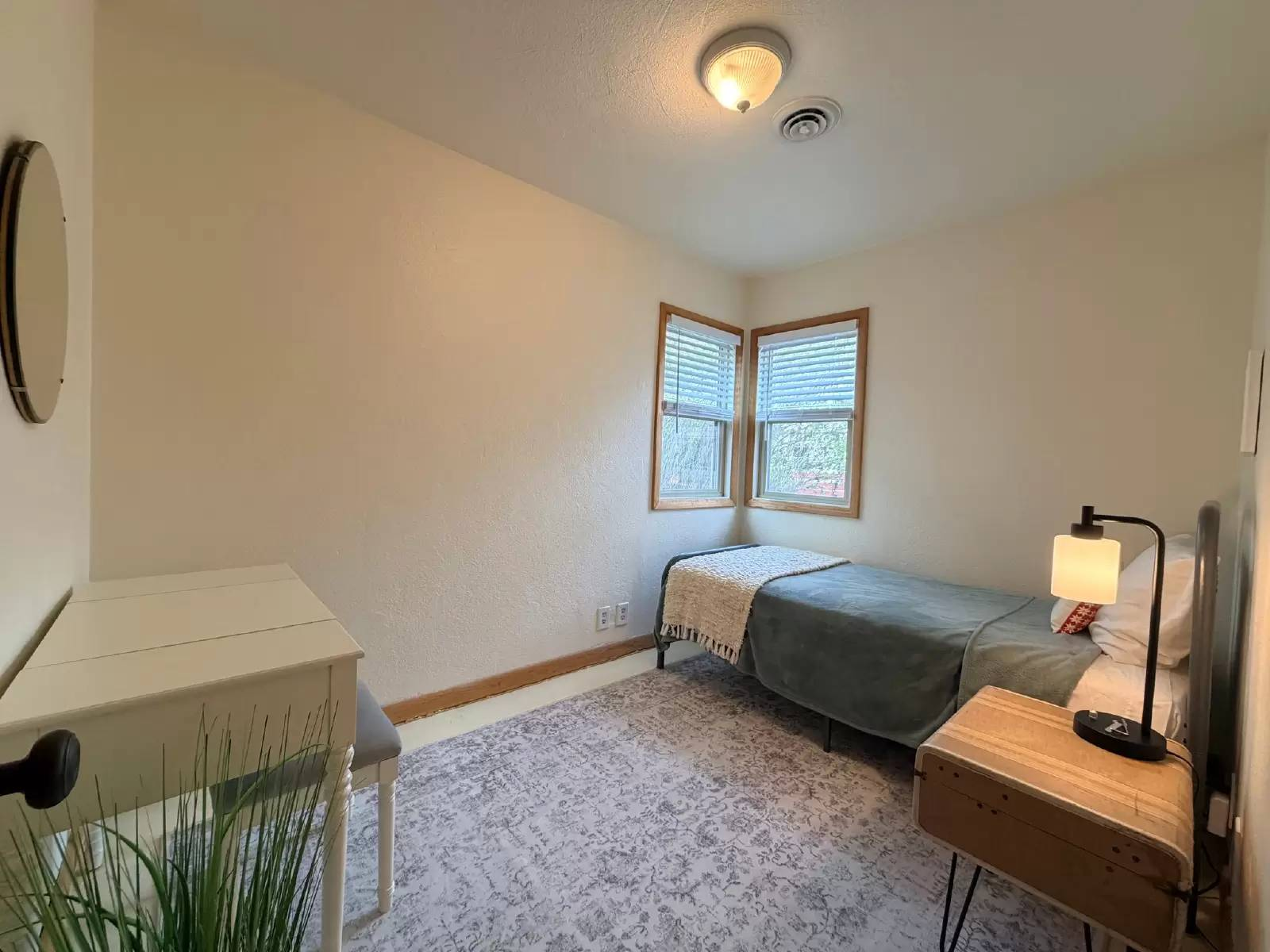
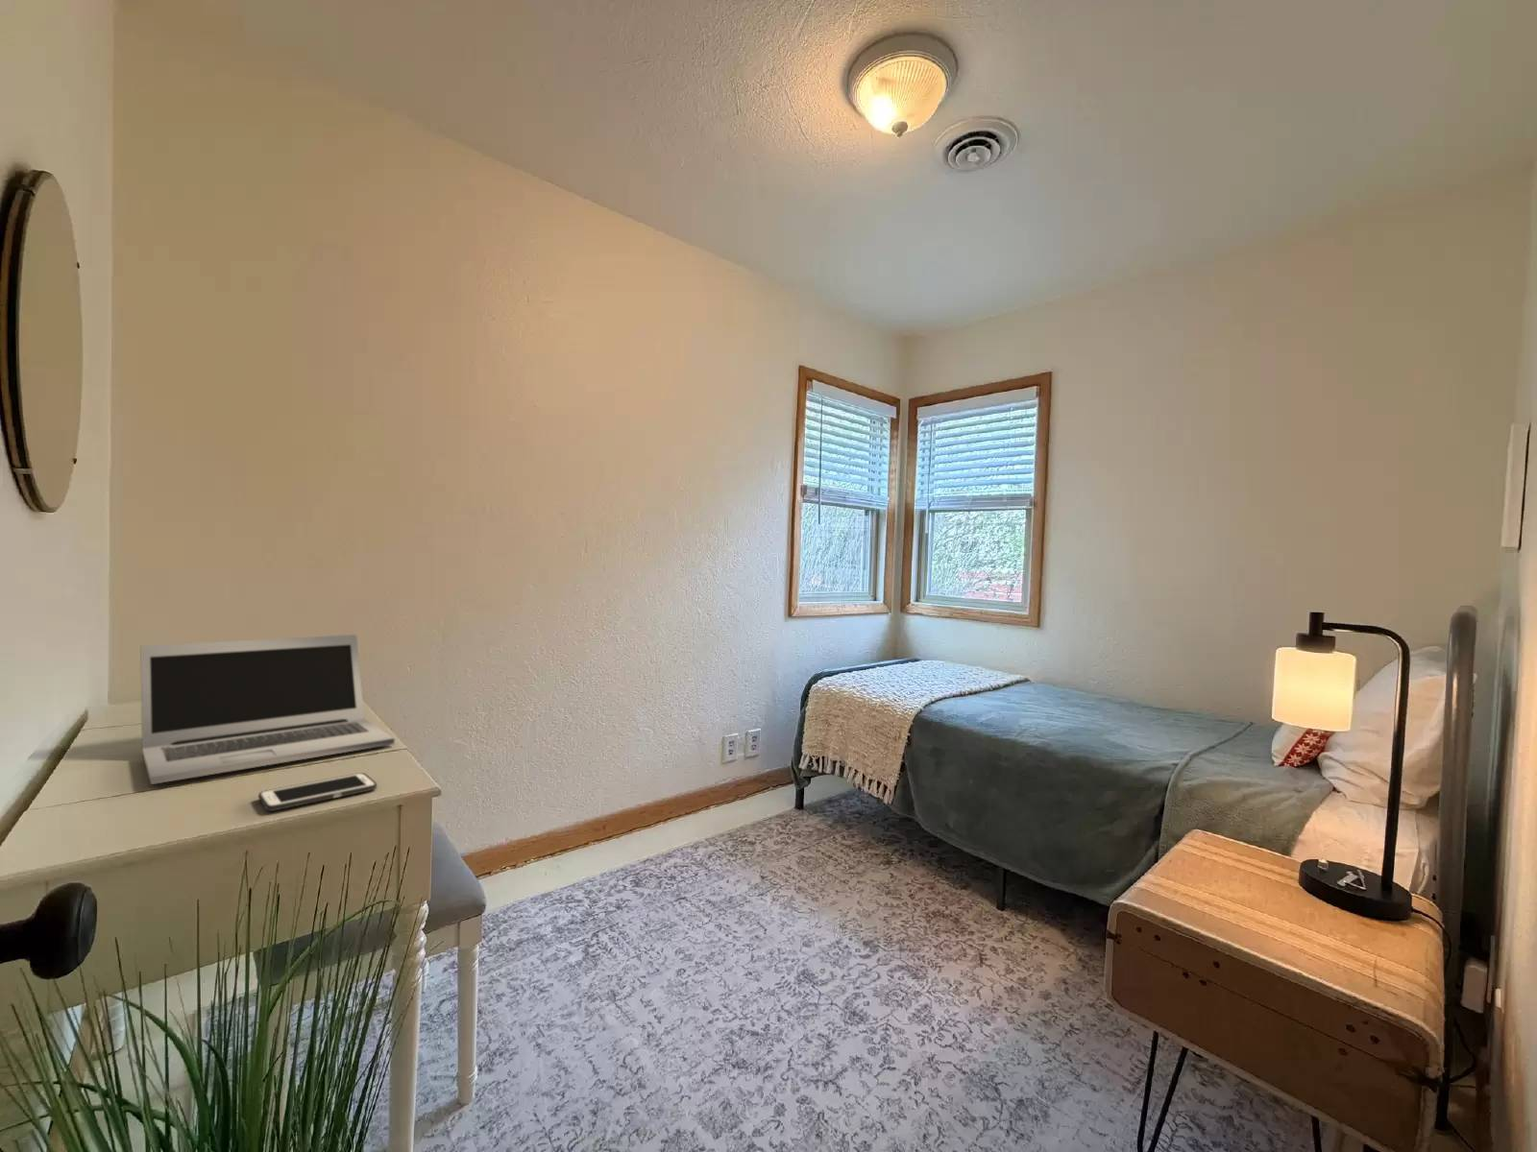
+ laptop (271, 697)
+ cell phone (320, 790)
